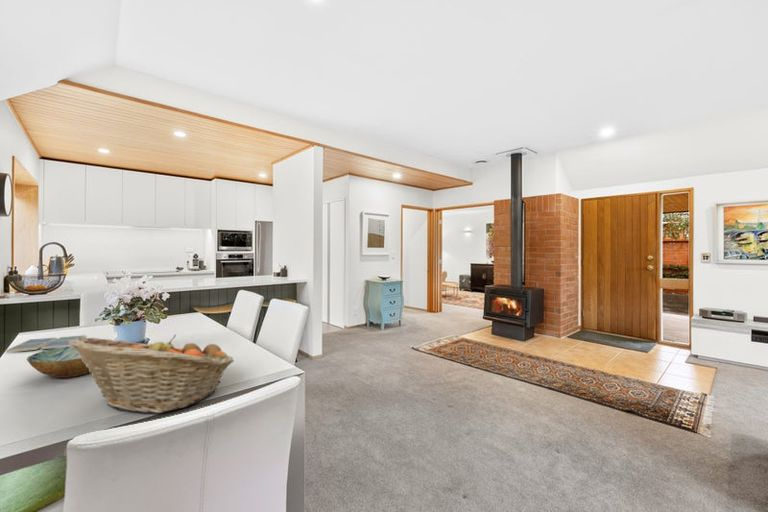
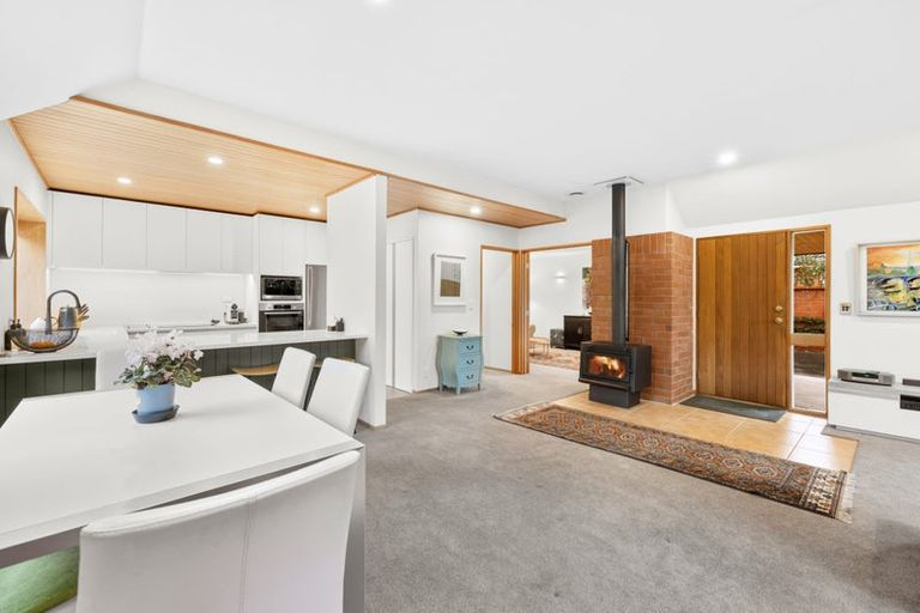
- drink coaster (49, 343)
- bowl (74, 362)
- fruit basket (156, 363)
